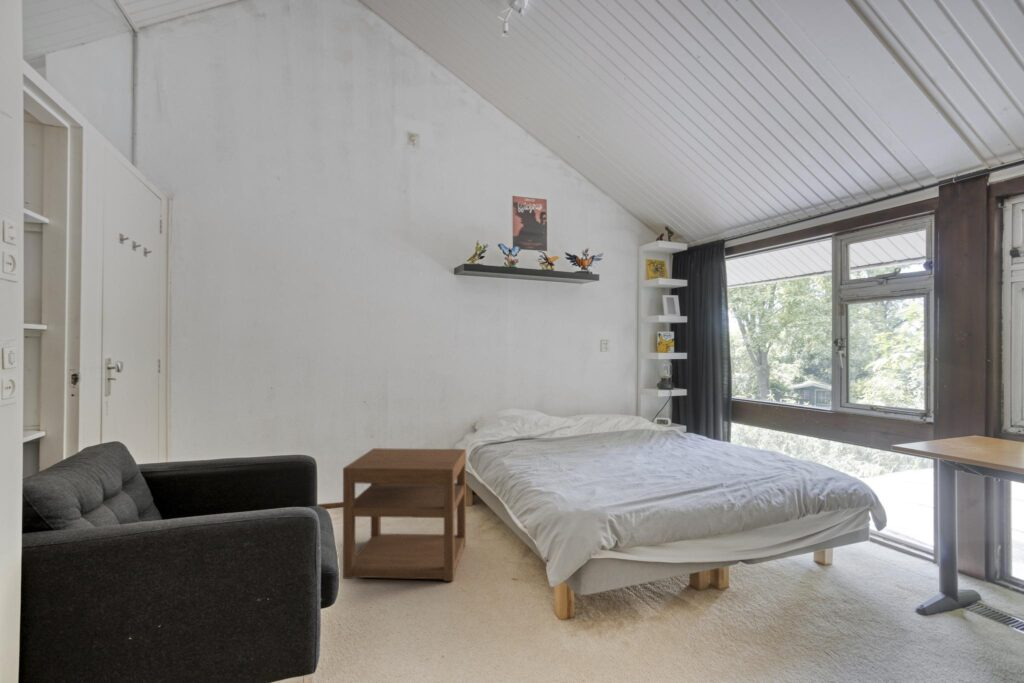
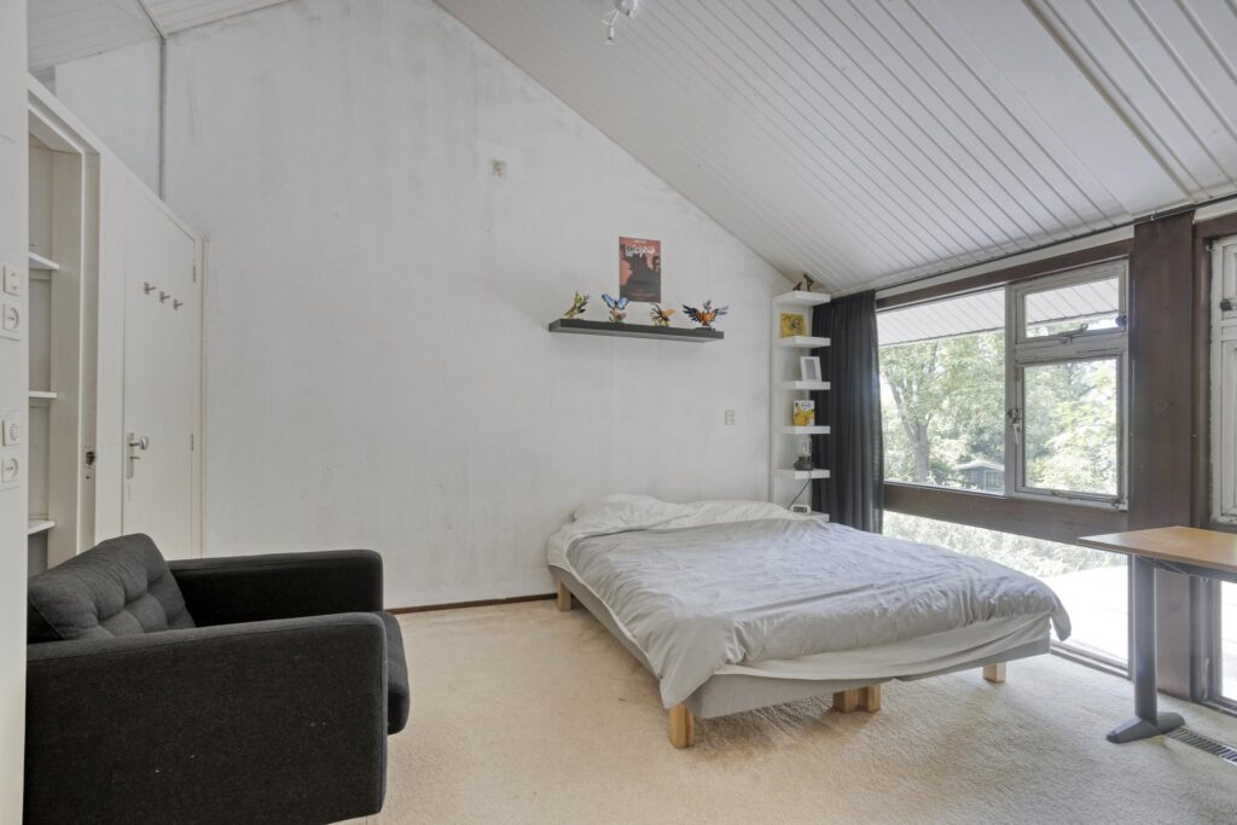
- nightstand (409, 508)
